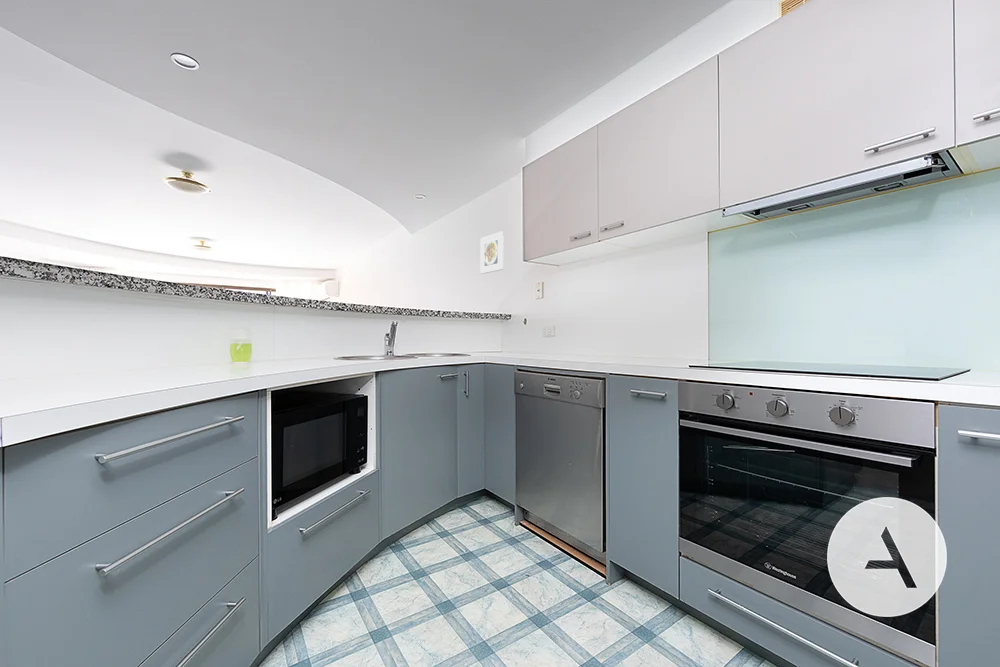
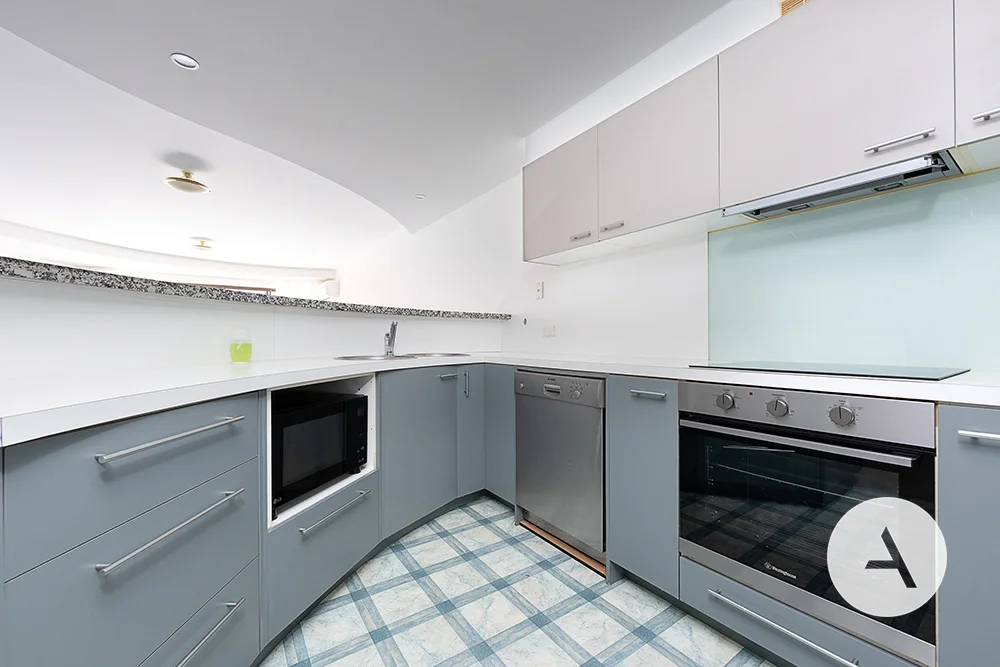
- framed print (491, 253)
